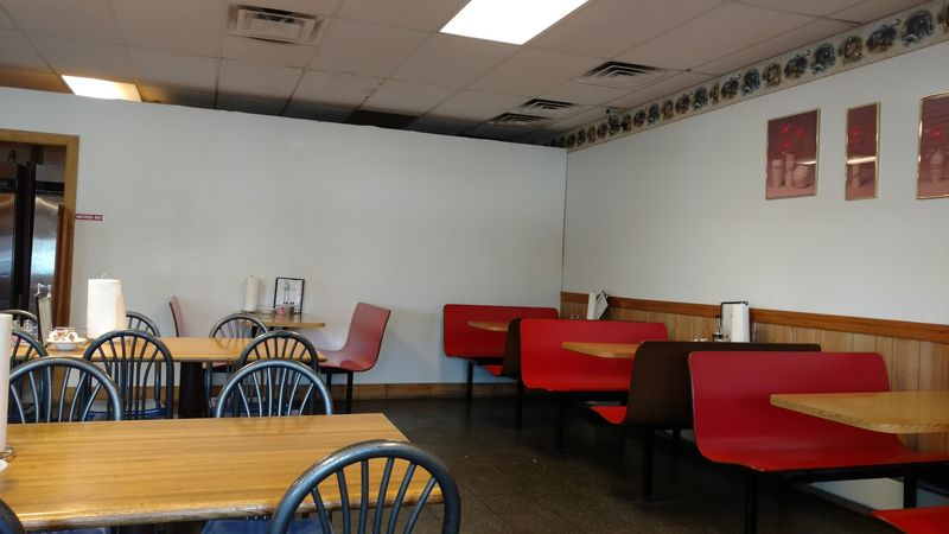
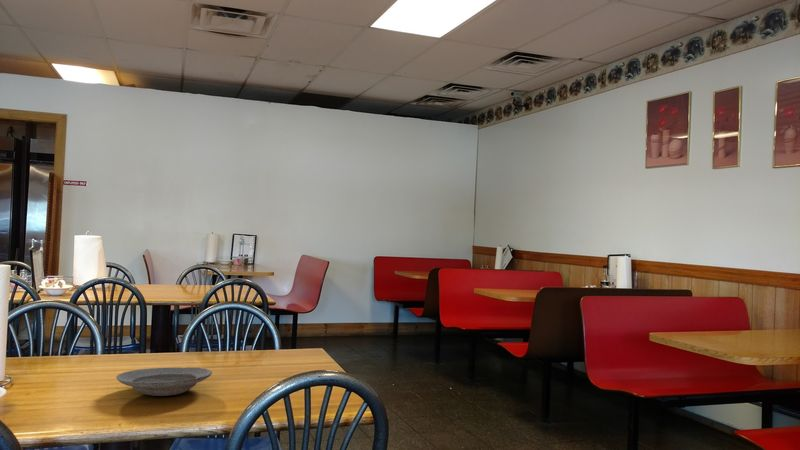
+ plate (165, 381)
